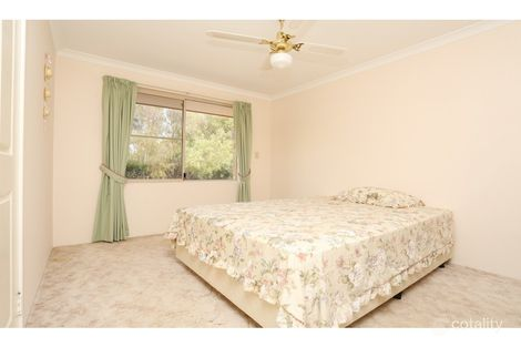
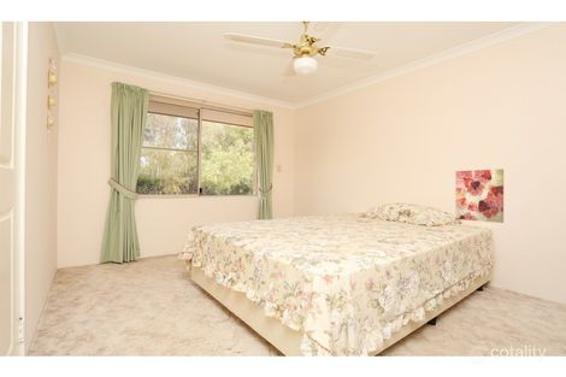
+ wall art (478, 195)
